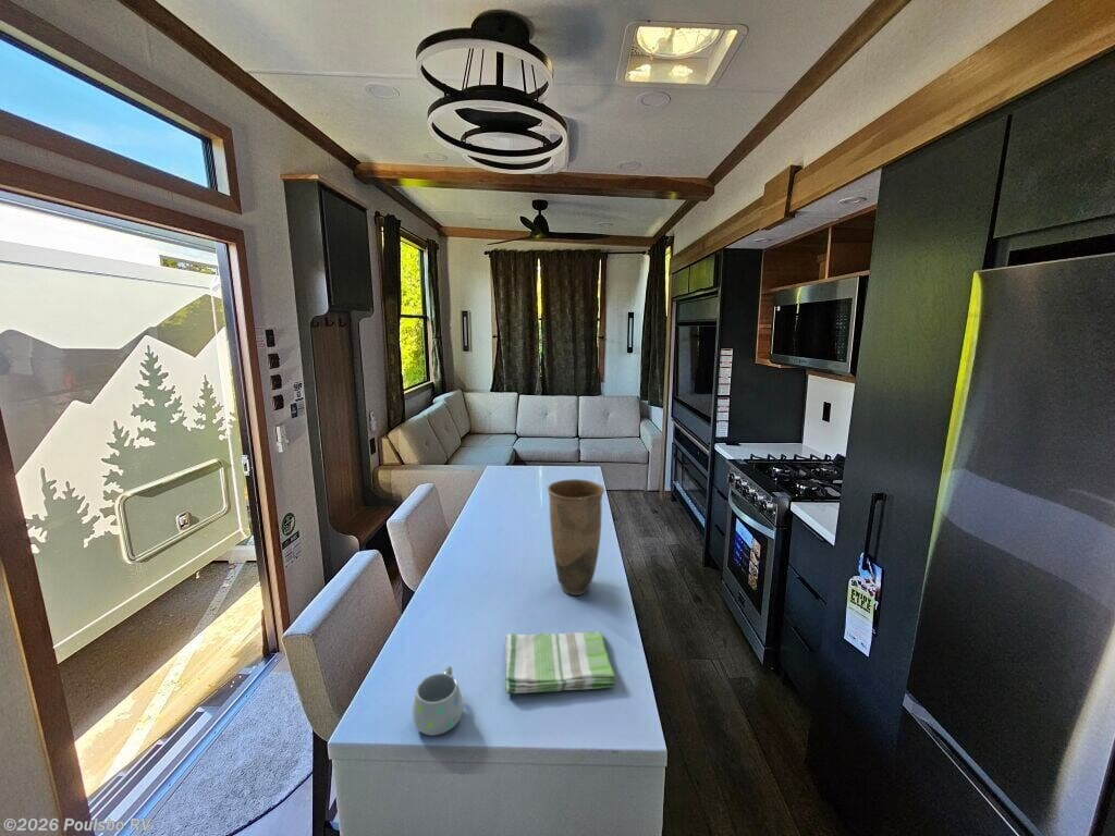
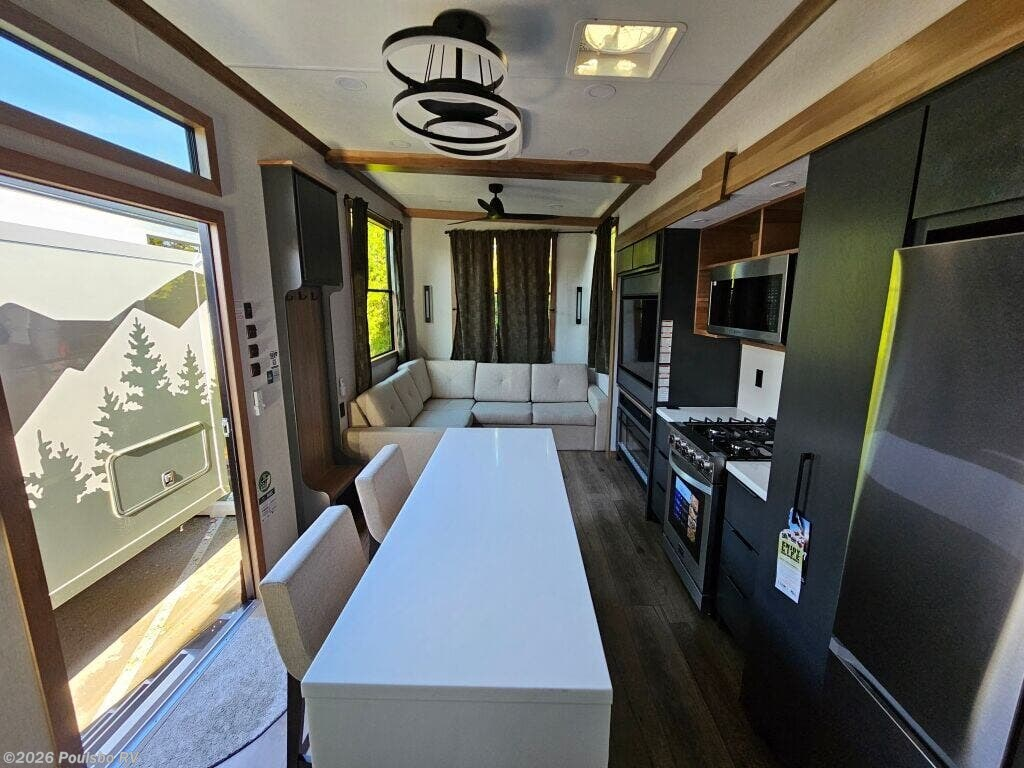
- dish towel (556, 656)
- mug (440, 697)
- vase (574, 538)
